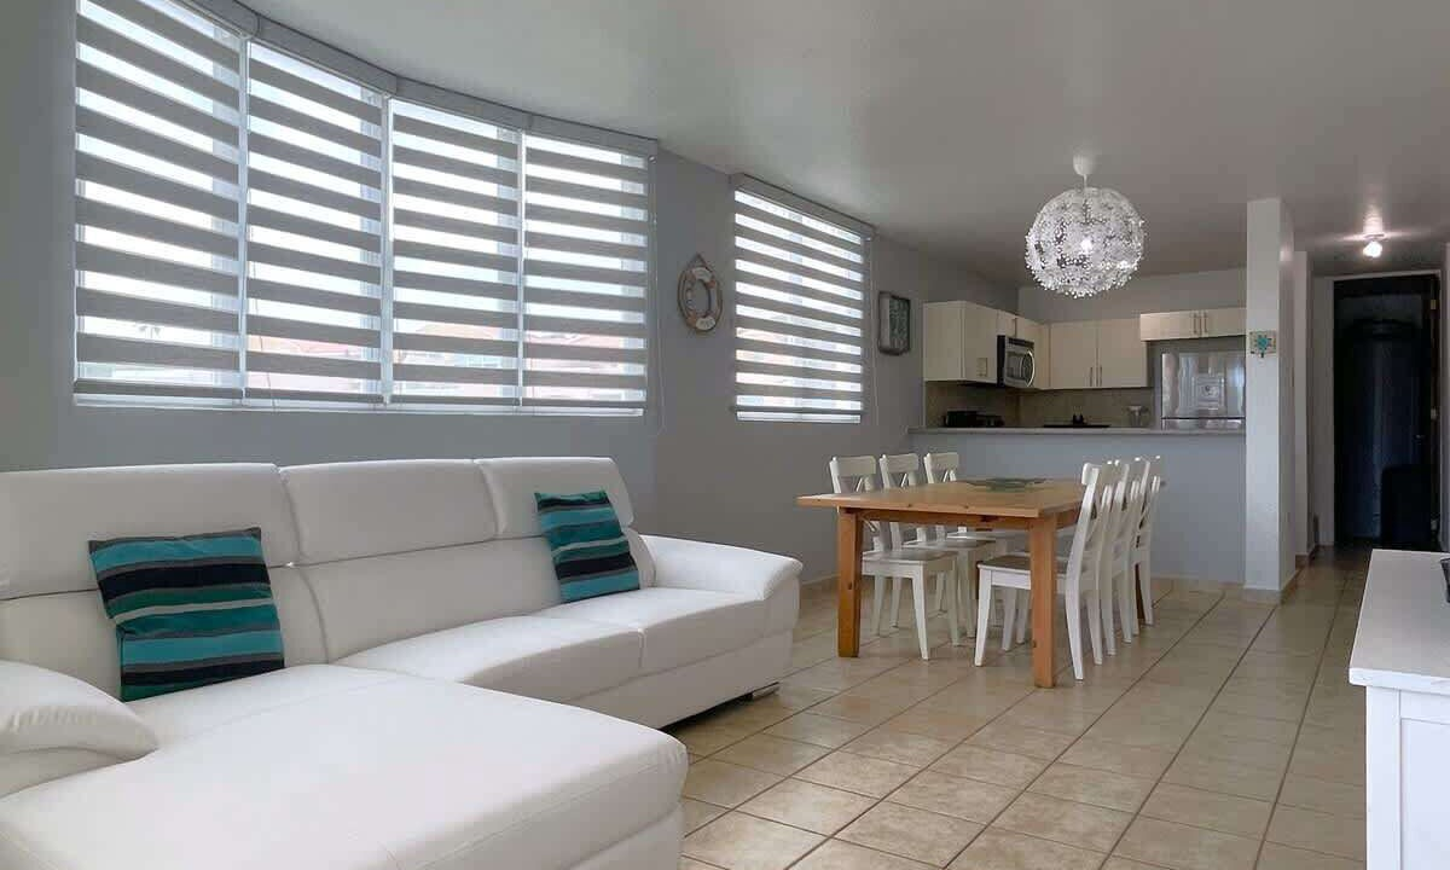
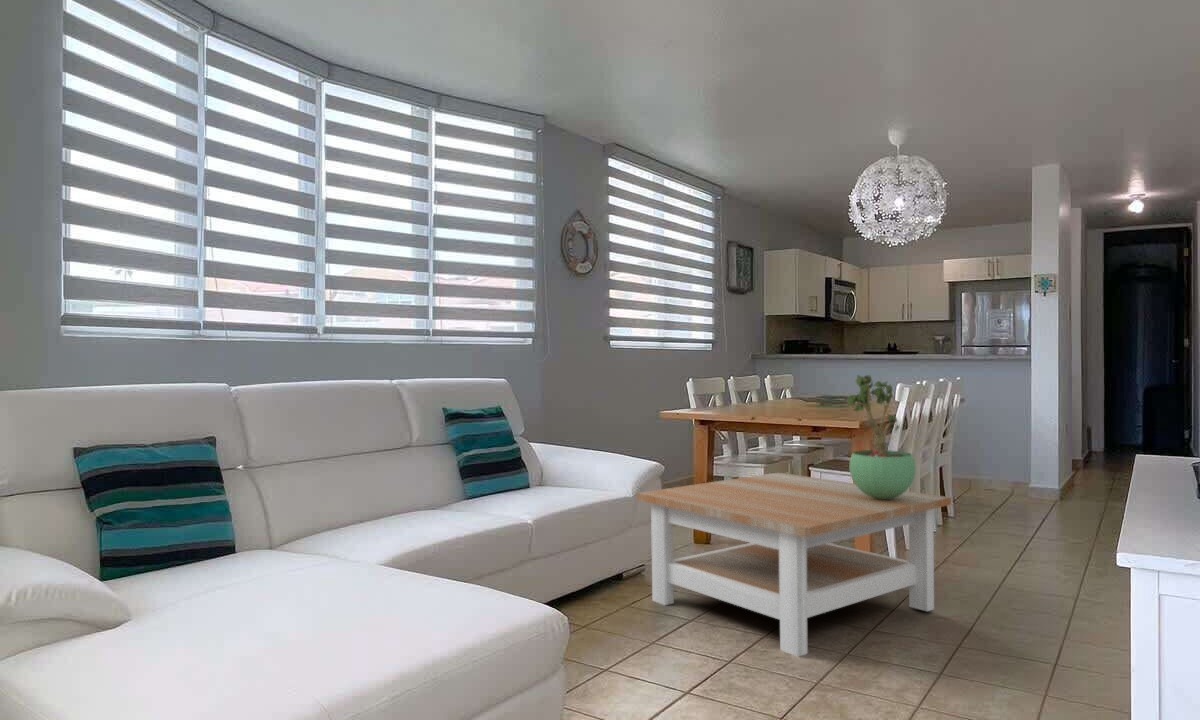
+ potted plant (879, 436)
+ coffee table (789, 550)
